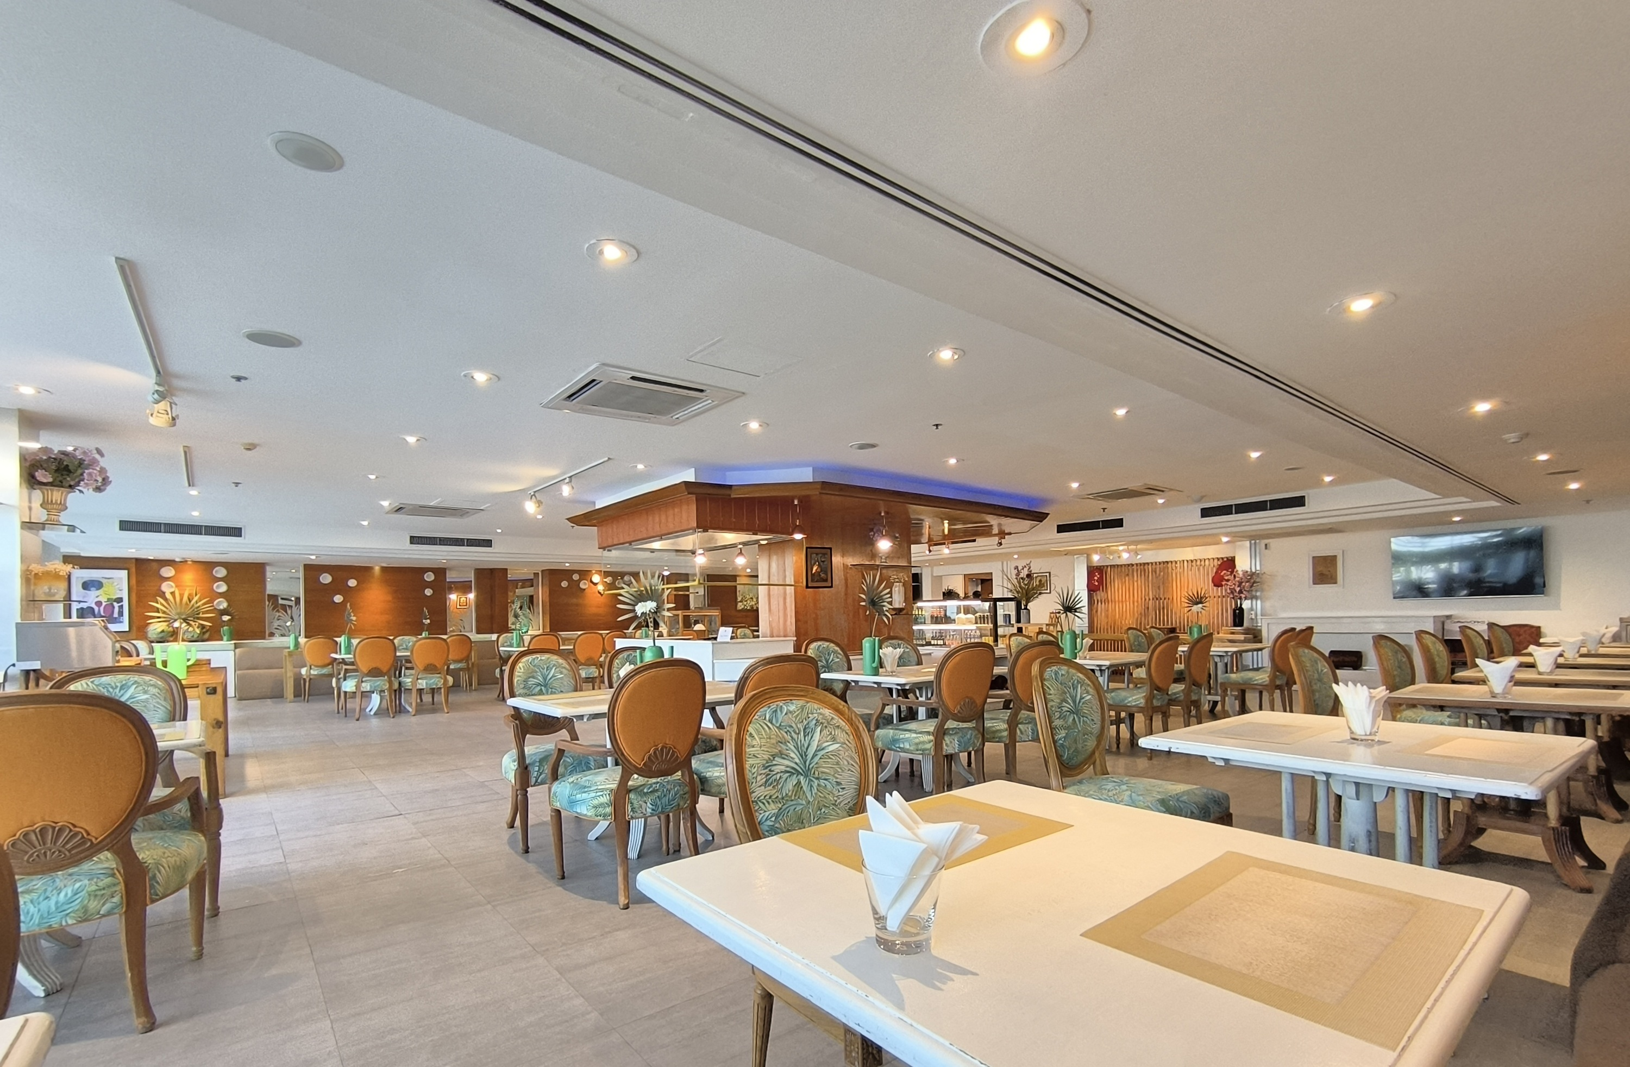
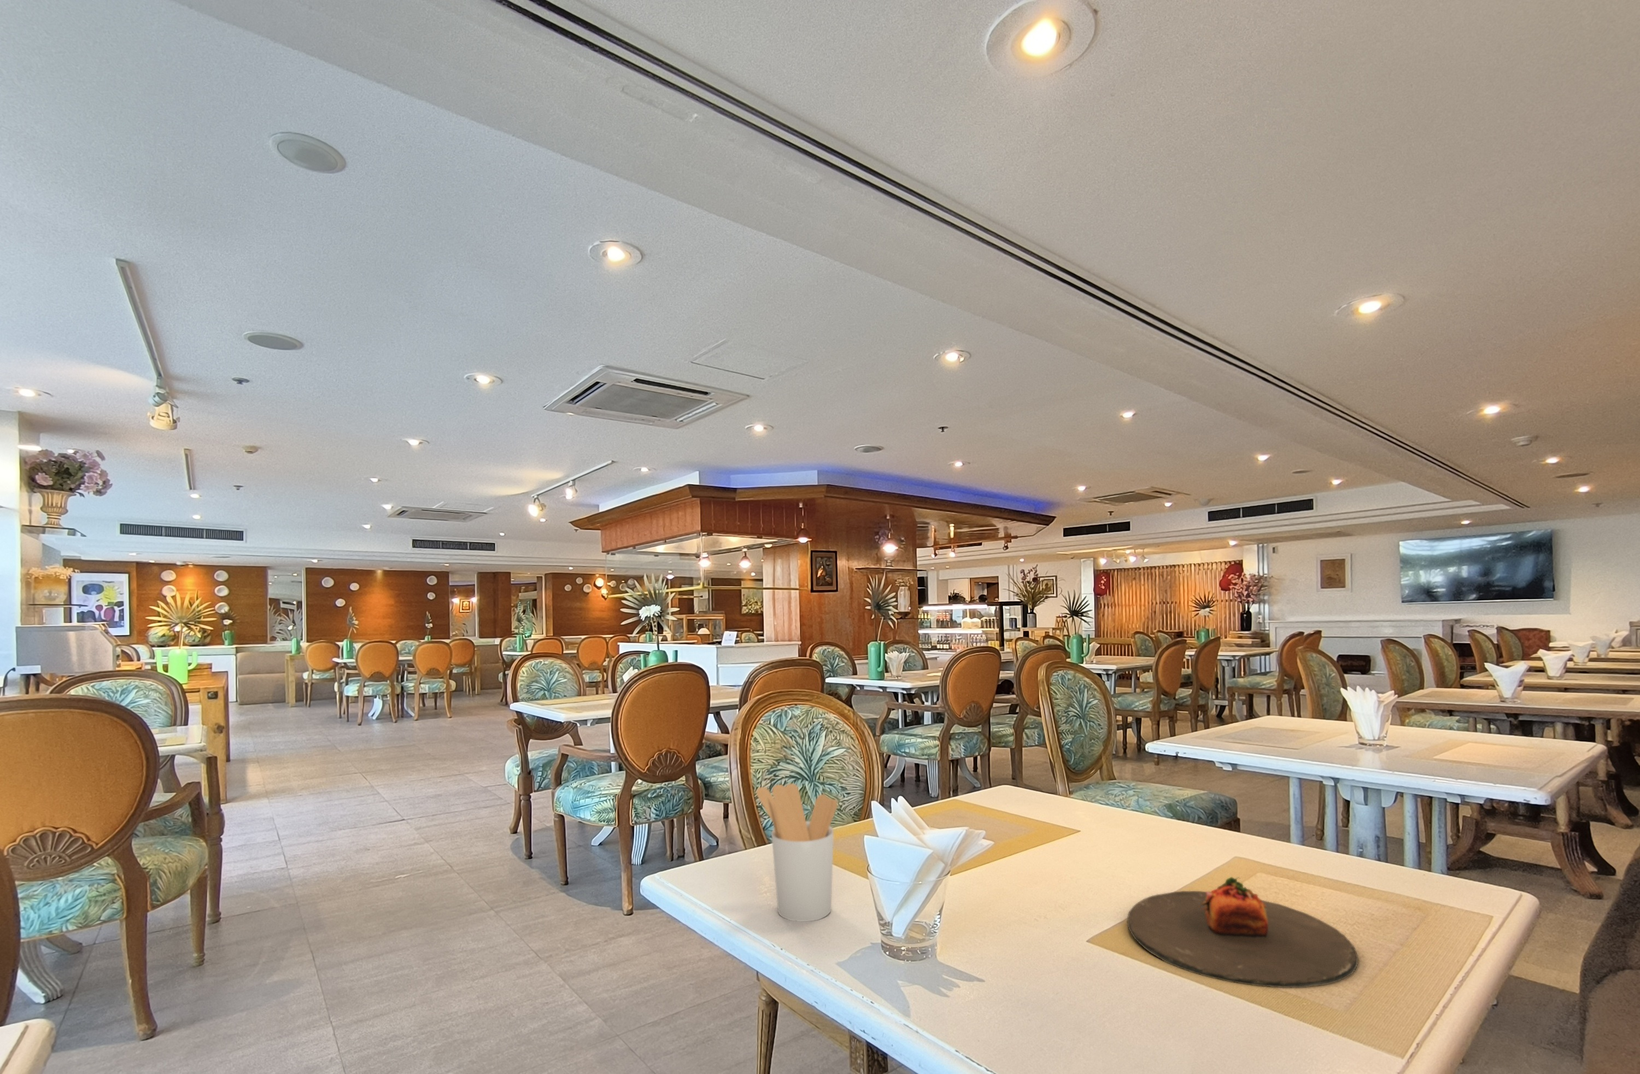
+ plate (1234, 907)
+ utensil holder (795, 846)
